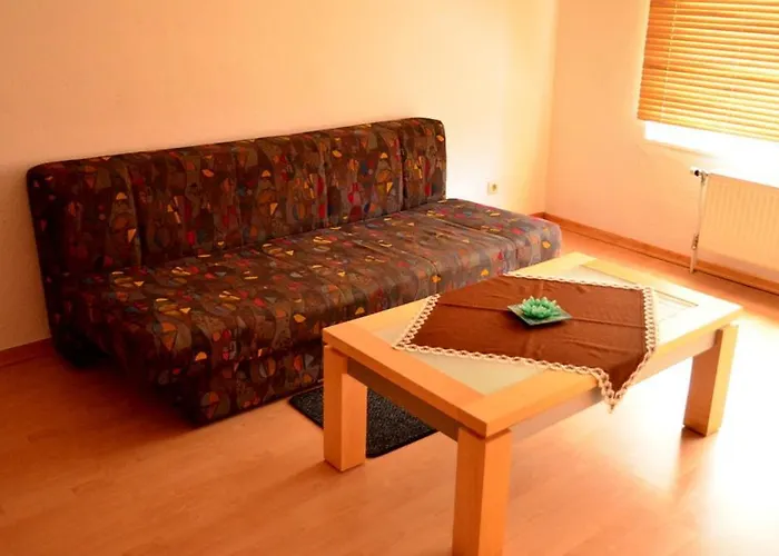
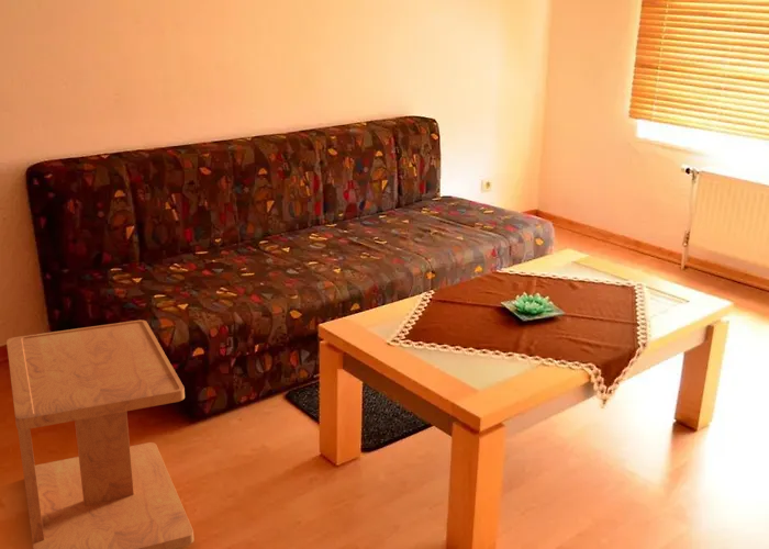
+ side table (97, 439)
